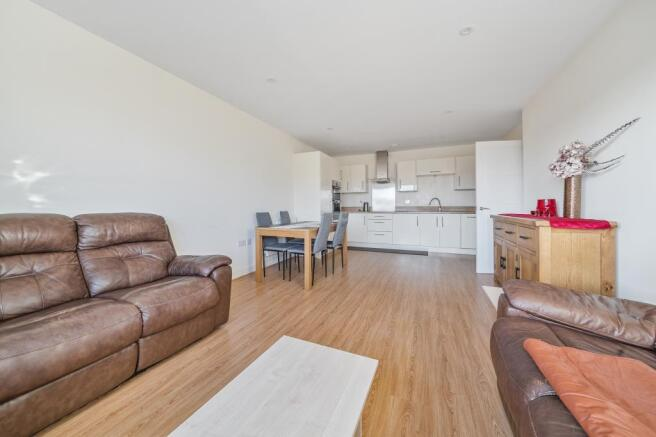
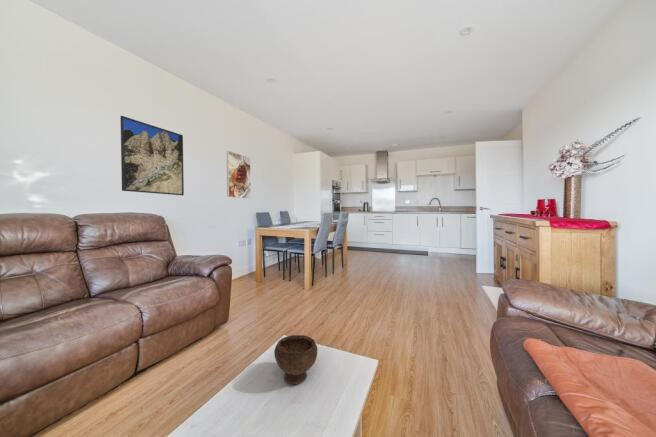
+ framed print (239, 176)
+ bowl (296, 358)
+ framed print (155, 160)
